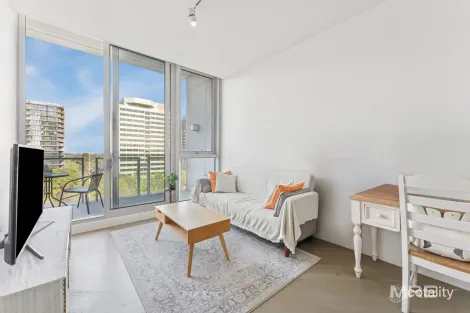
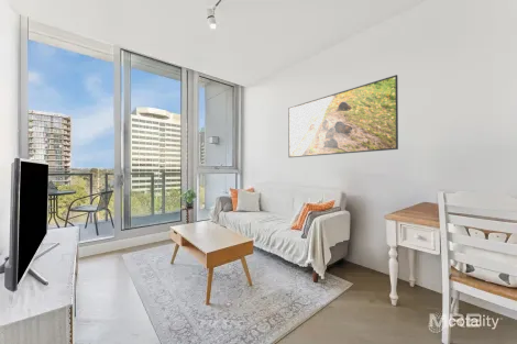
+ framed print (332, 124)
